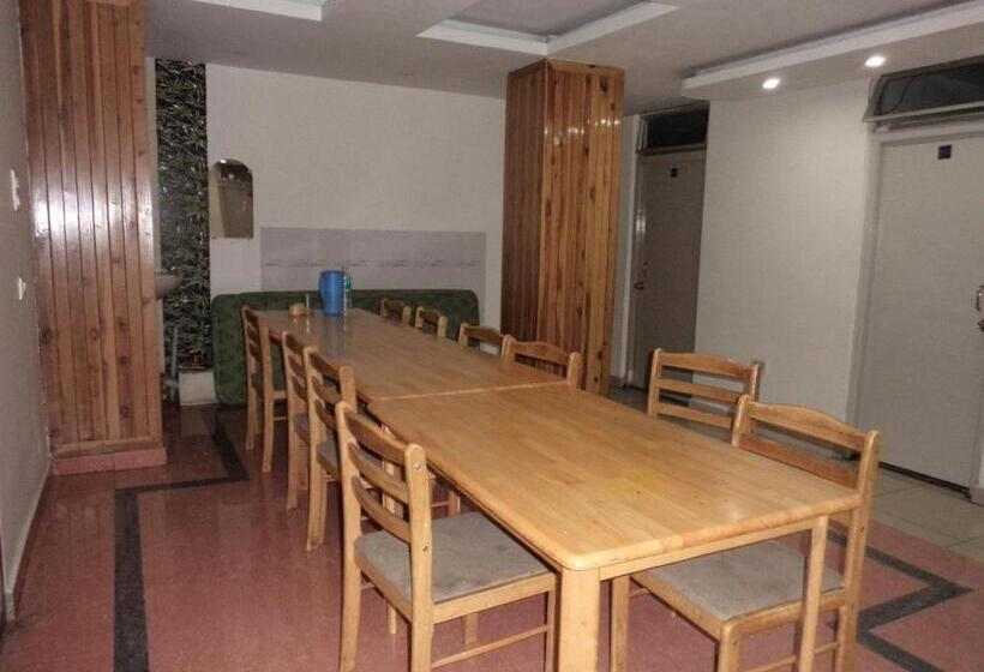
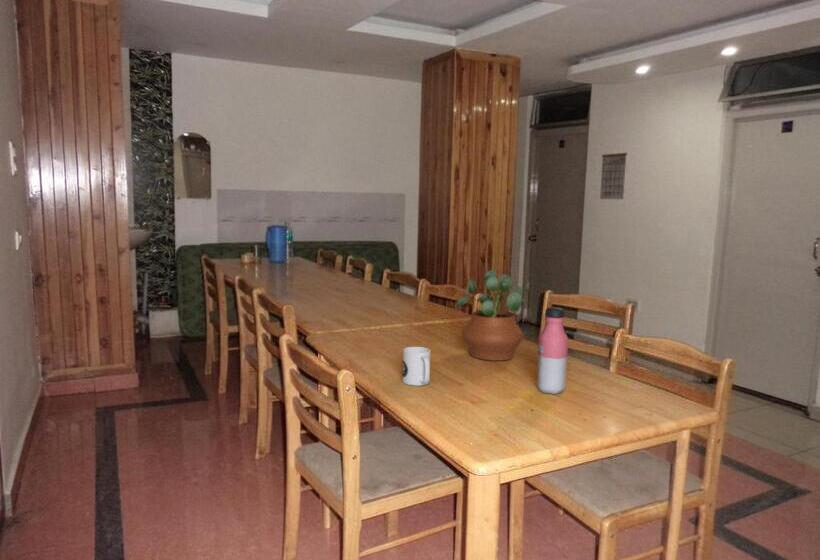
+ calendar (613, 171)
+ potted plant (487, 314)
+ water bottle (552, 349)
+ mug (418, 367)
